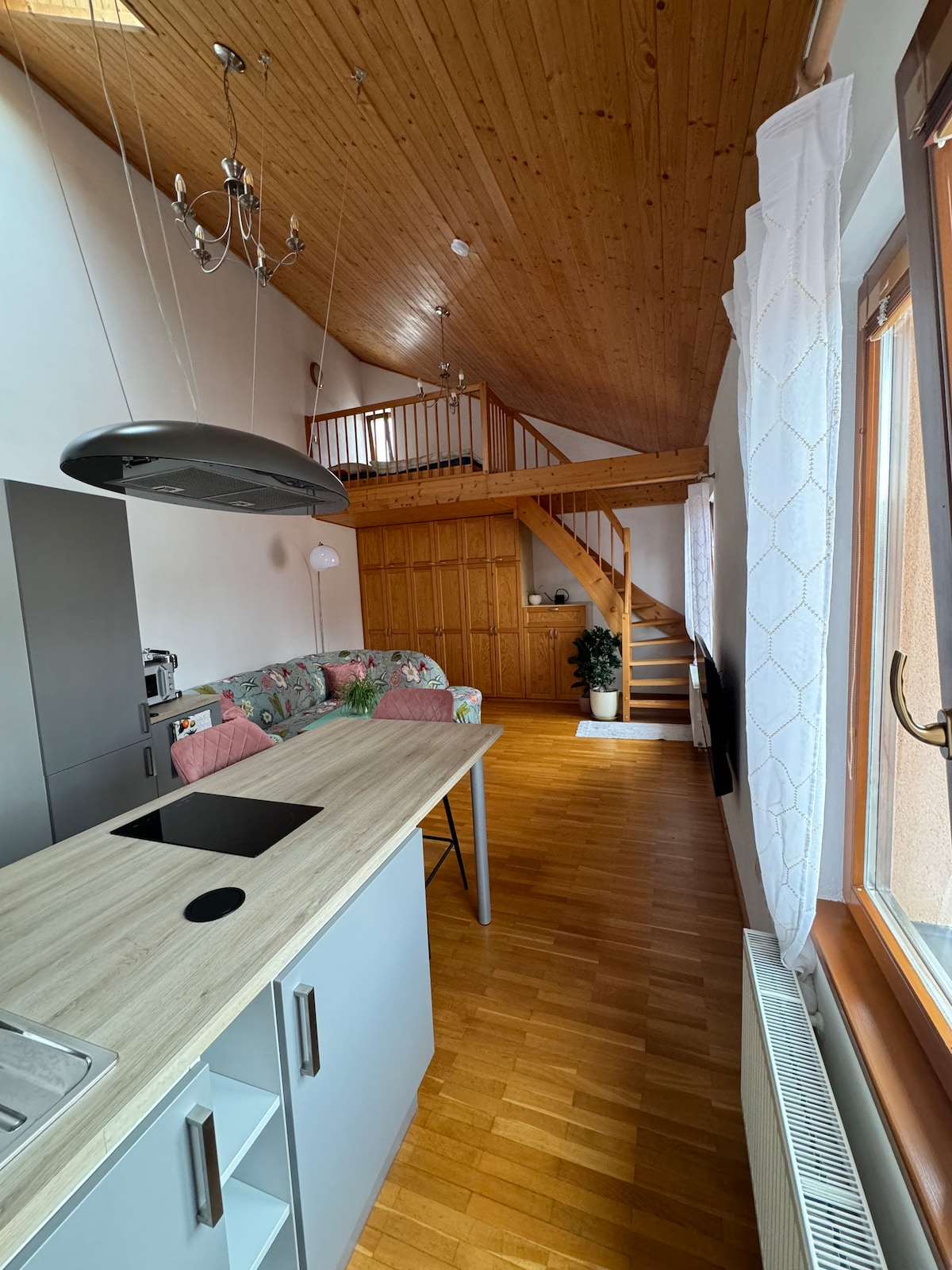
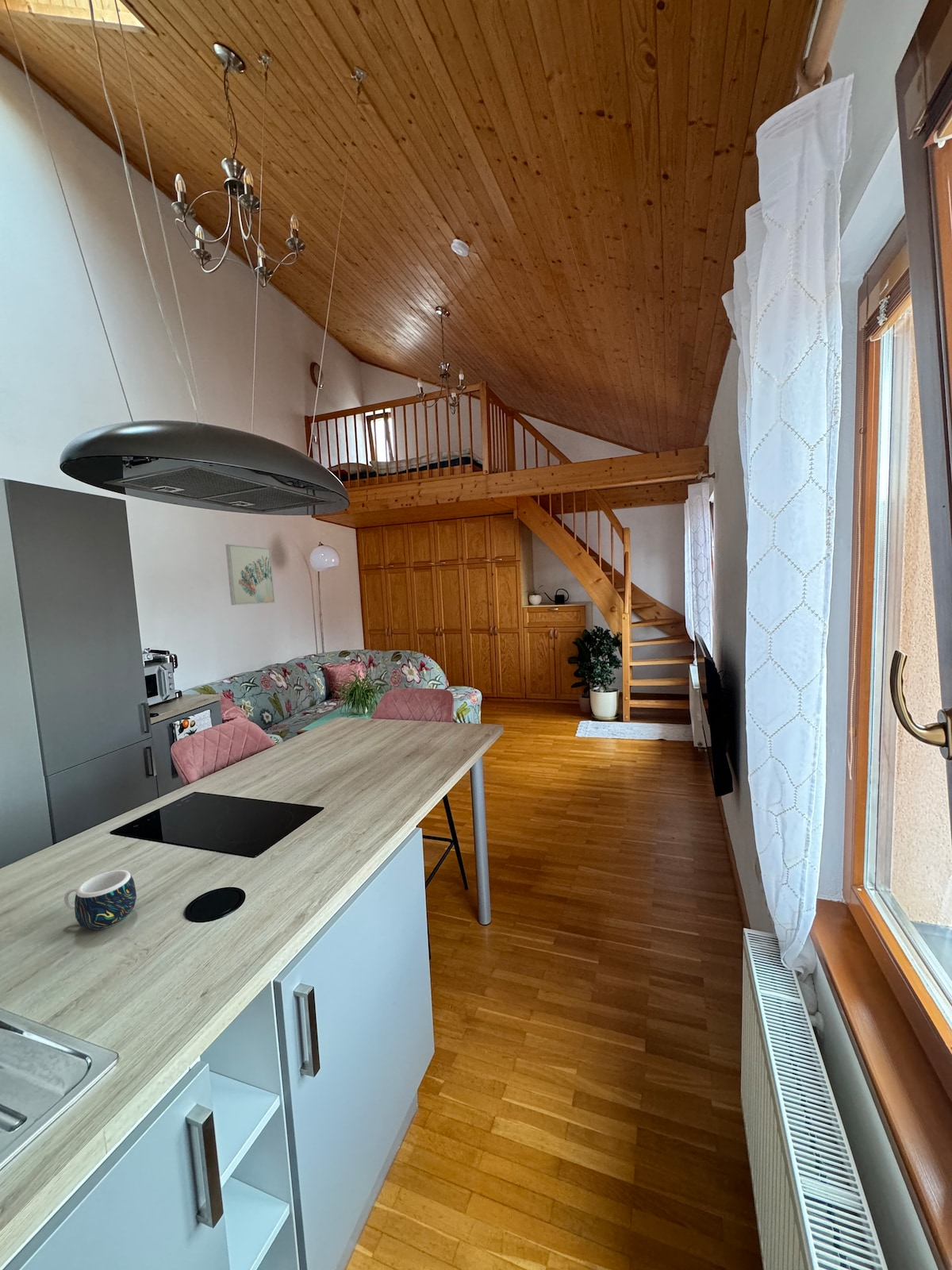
+ mug (98, 900)
+ wall art (251, 575)
